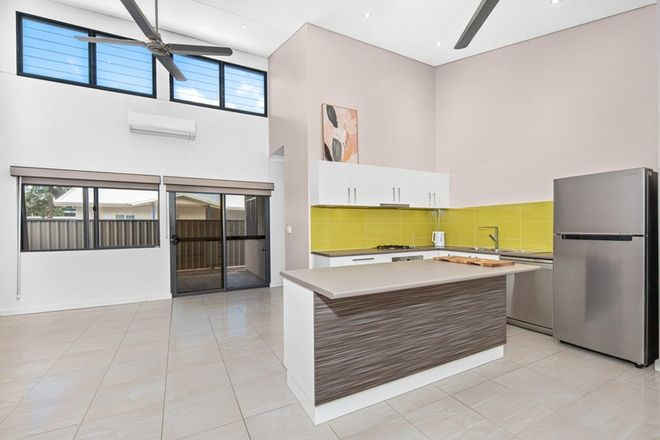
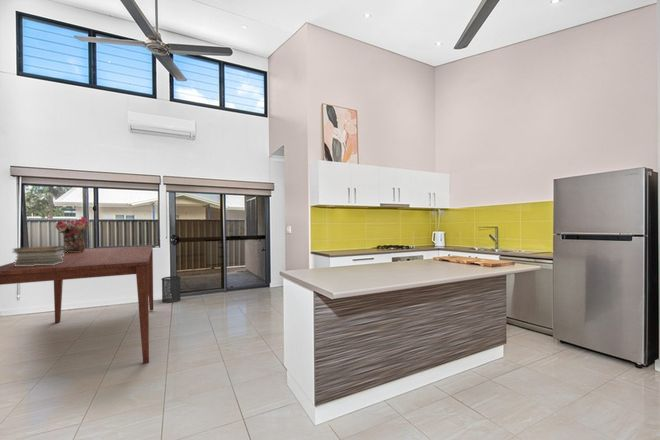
+ dining table (91, 277)
+ trash can (171, 289)
+ bouquet (72, 234)
+ book stack (39, 255)
